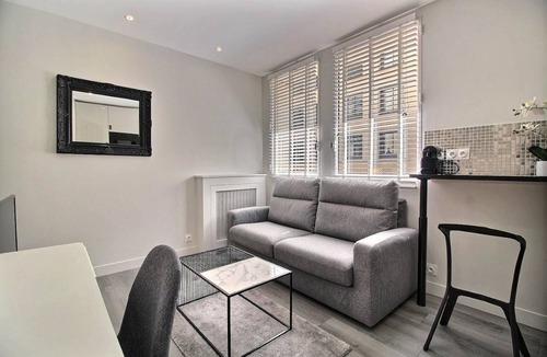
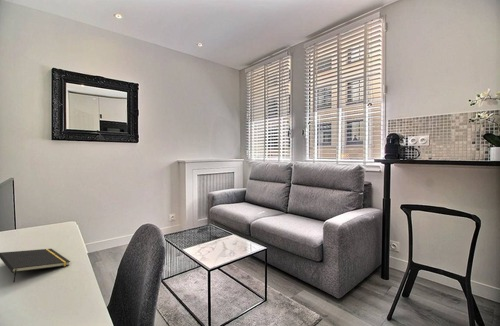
+ notepad (34, 258)
